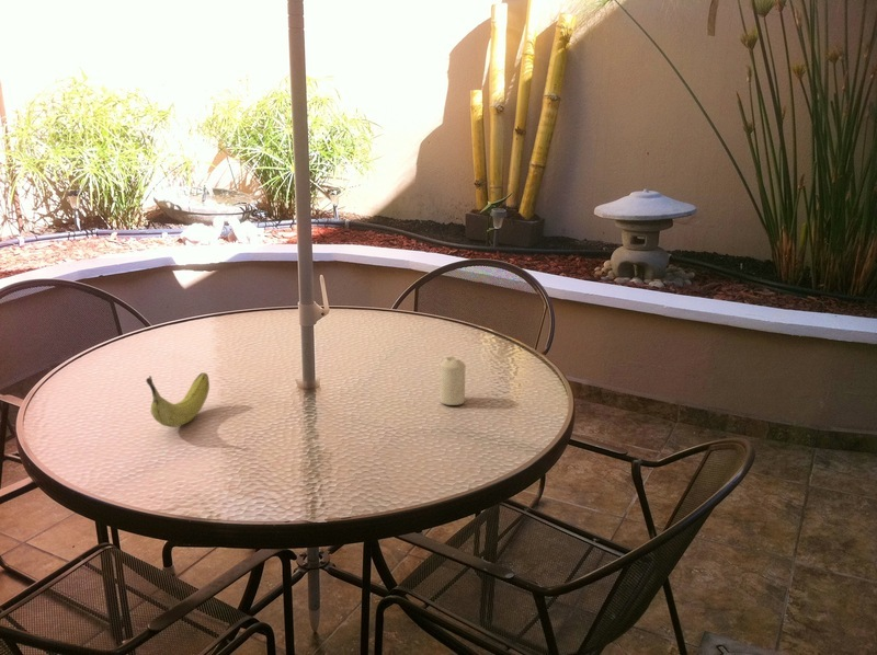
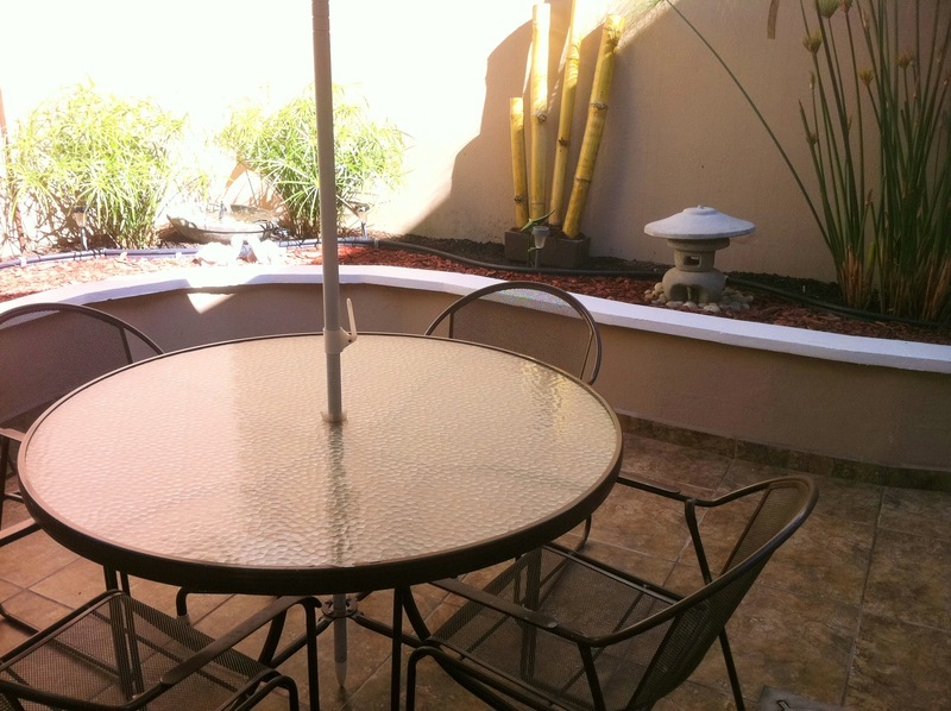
- candle (452, 379)
- fruit (185, 395)
